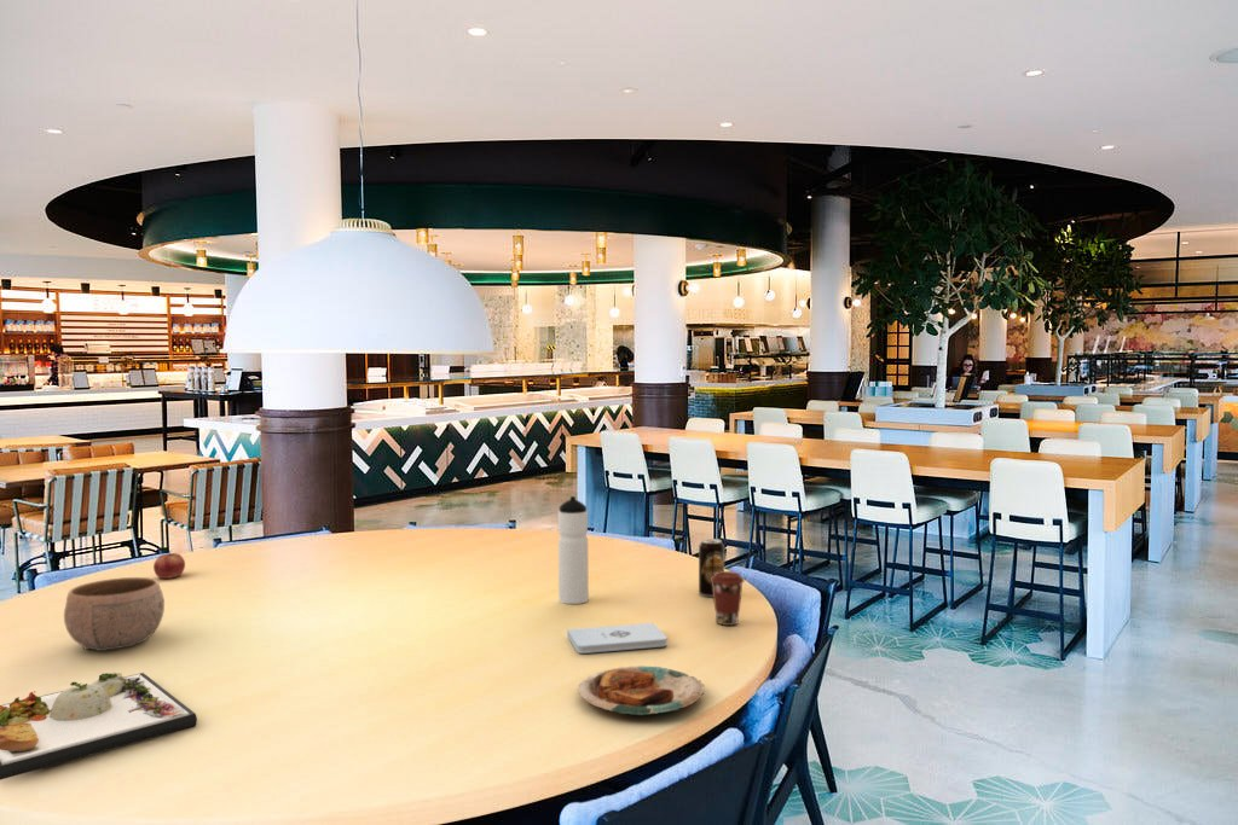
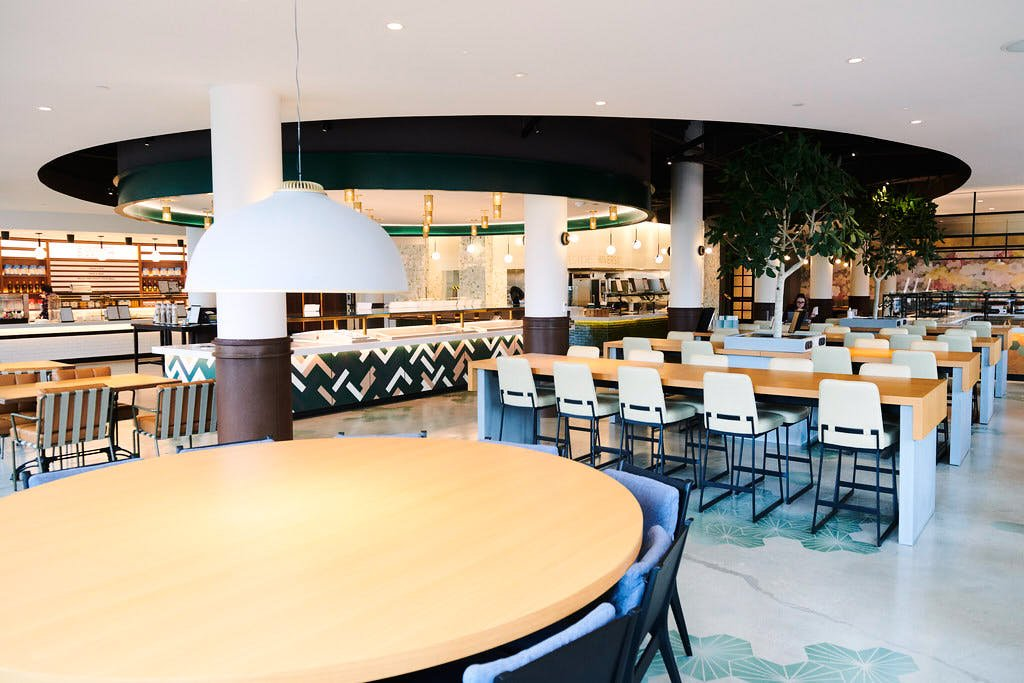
- beverage can (711, 567)
- apple (169, 563)
- water bottle (573, 548)
- coffee cup (727, 598)
- notepad (617, 637)
- plate (642, 690)
- dinner plate (79, 705)
- bowl (115, 614)
